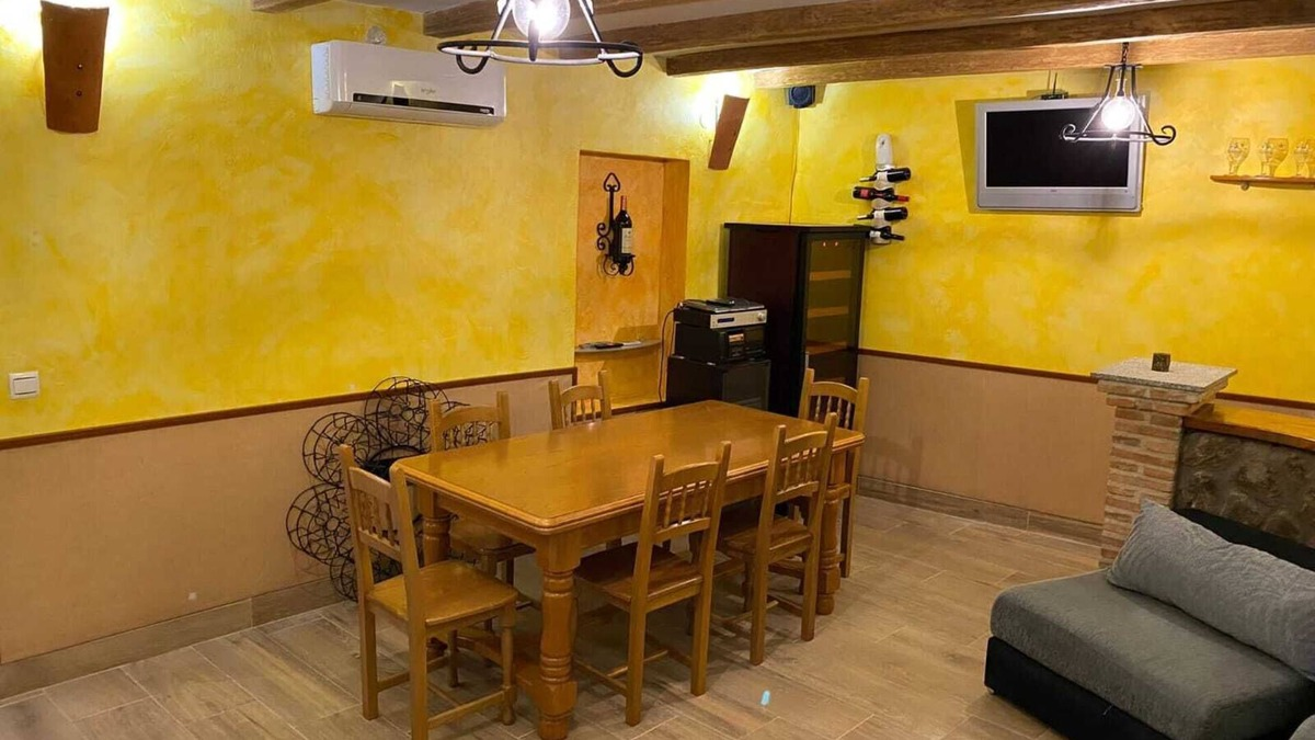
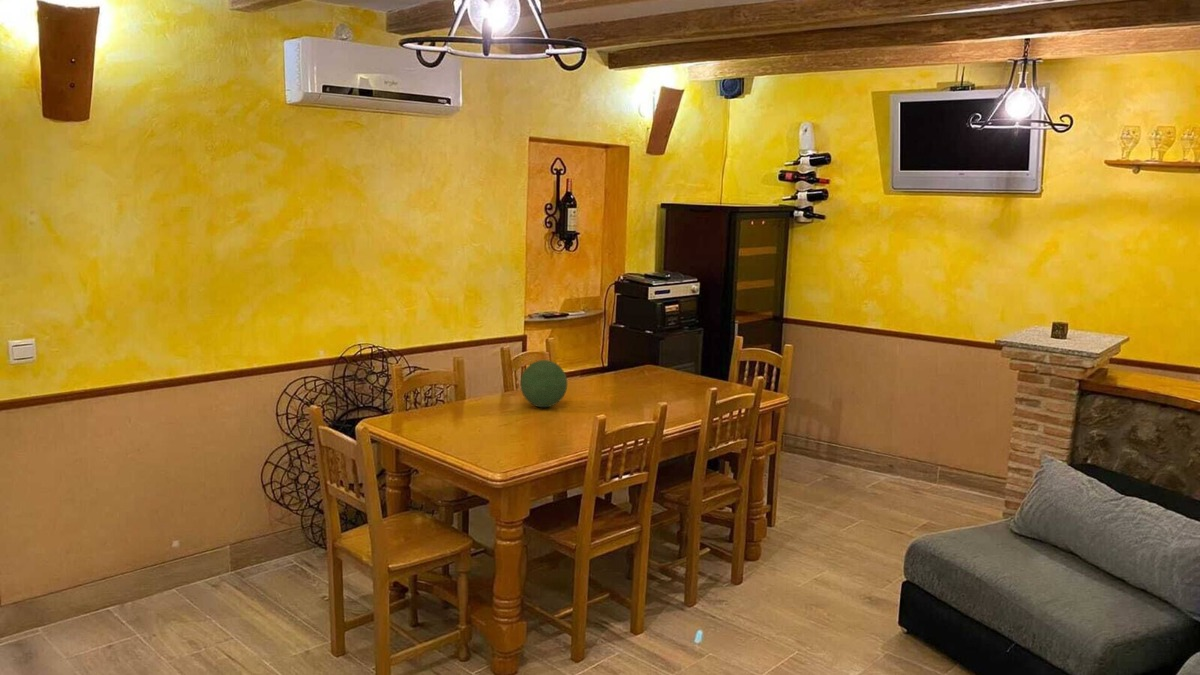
+ decorative orb (543, 383)
